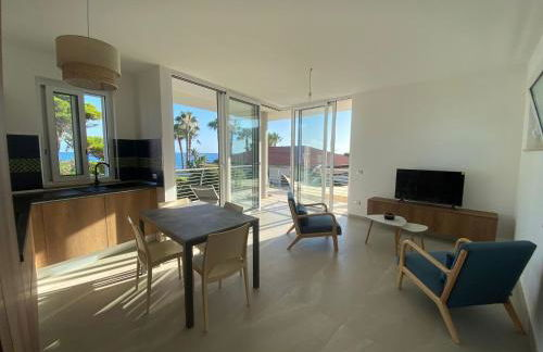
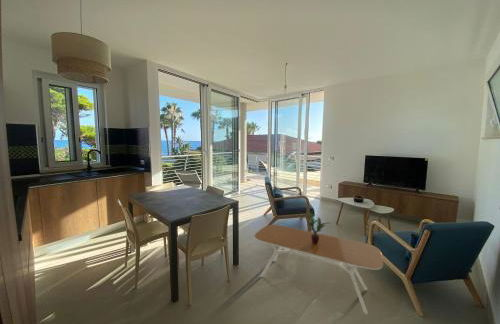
+ coffee table (313, 259)
+ potted plant (314, 228)
